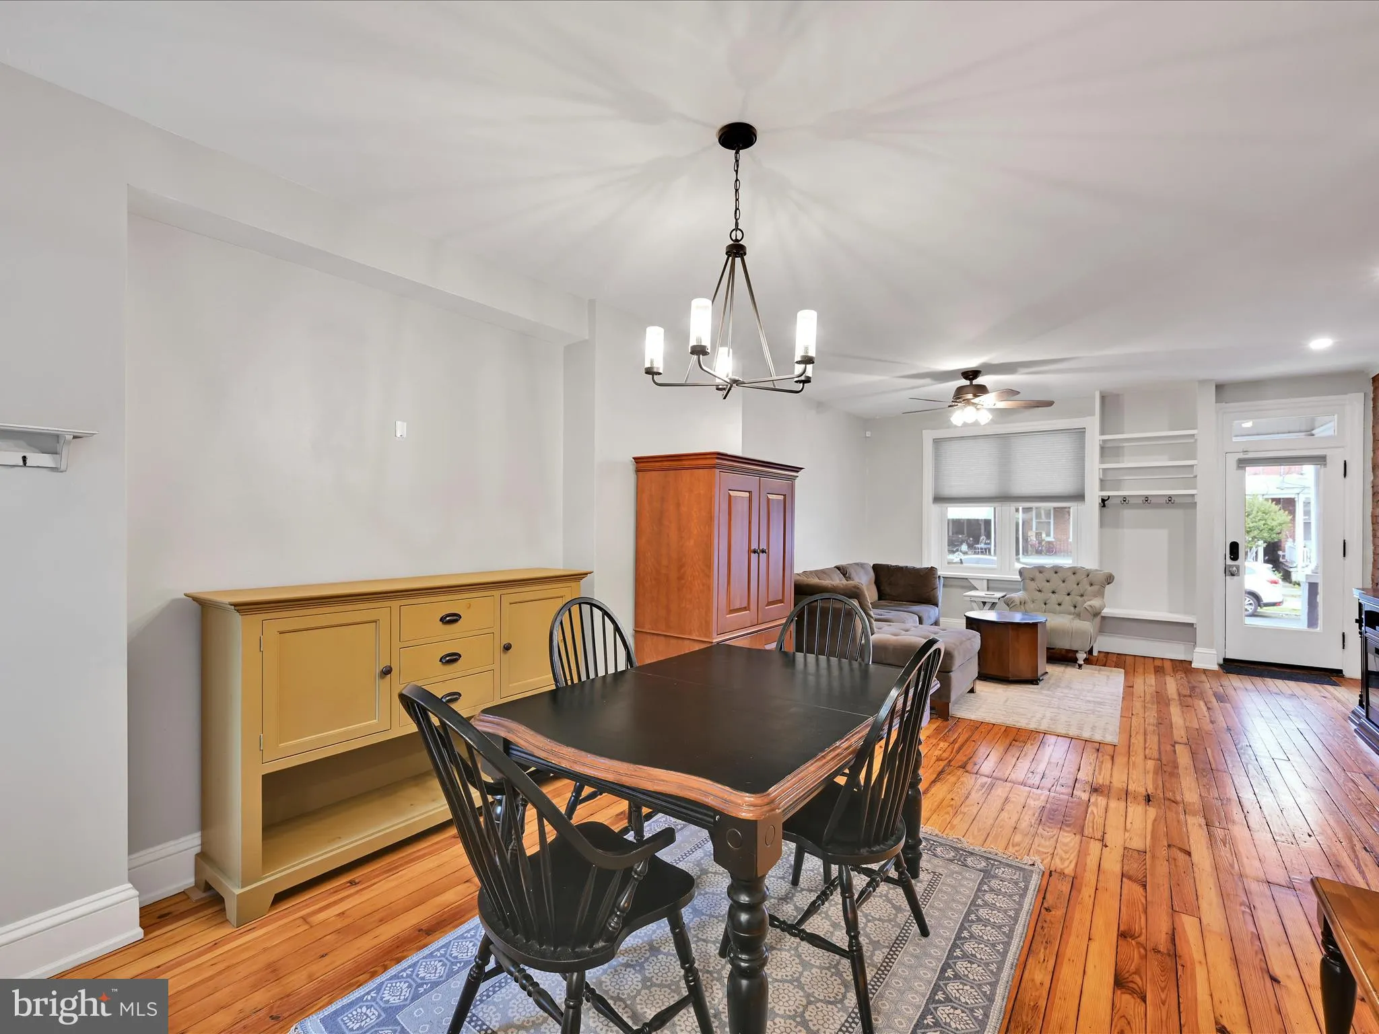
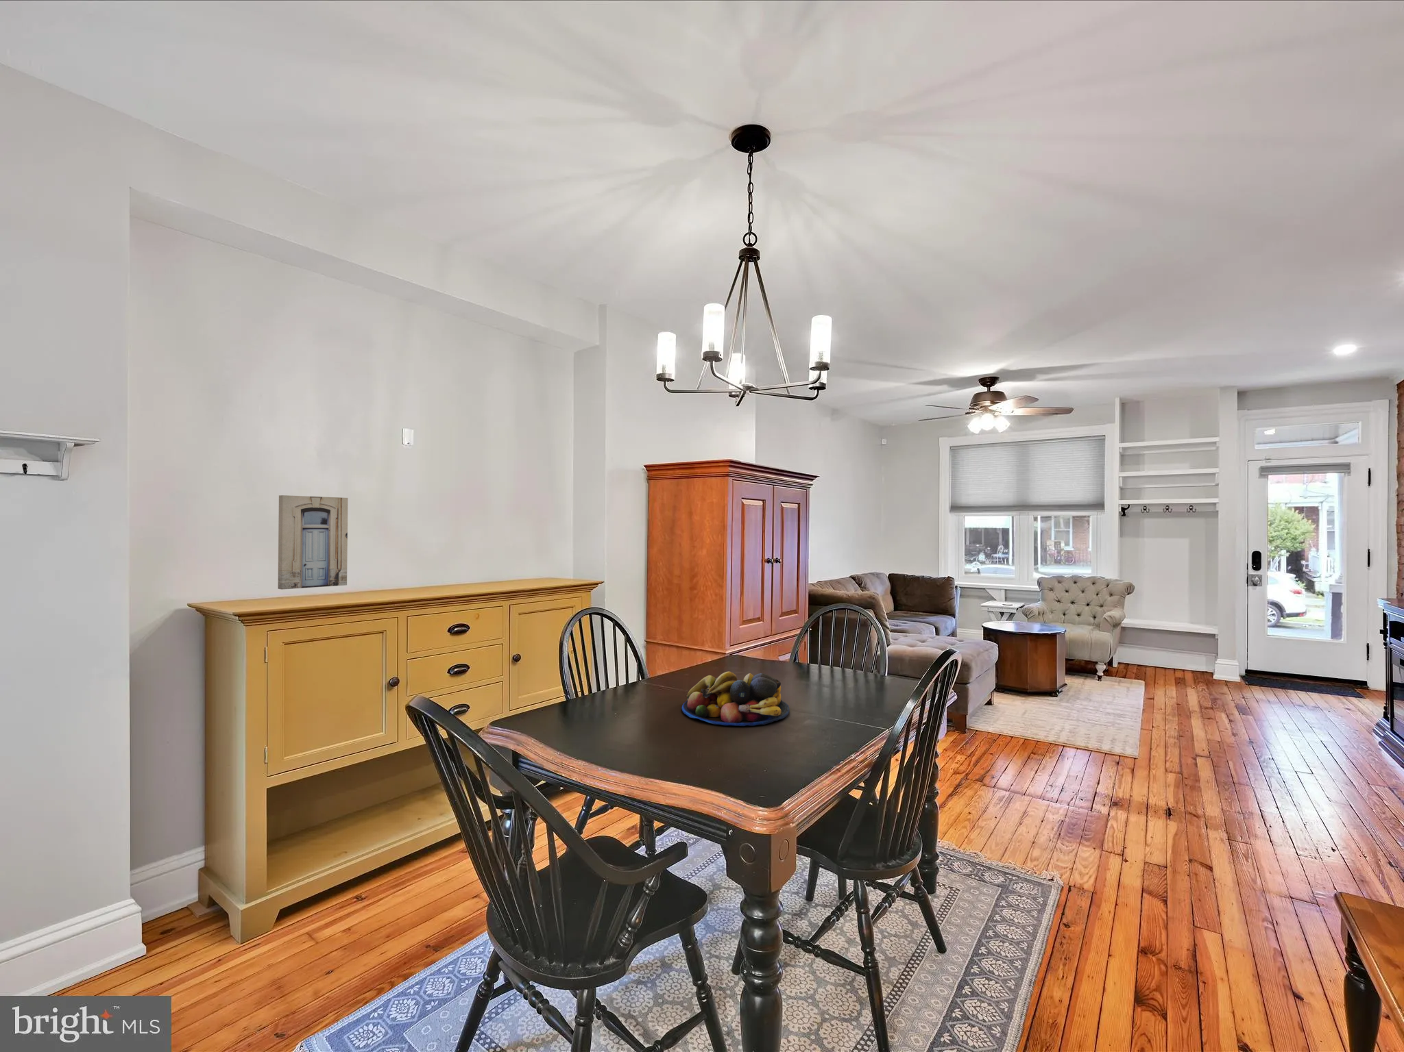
+ wall art (314, 541)
+ fruit bowl (734, 690)
